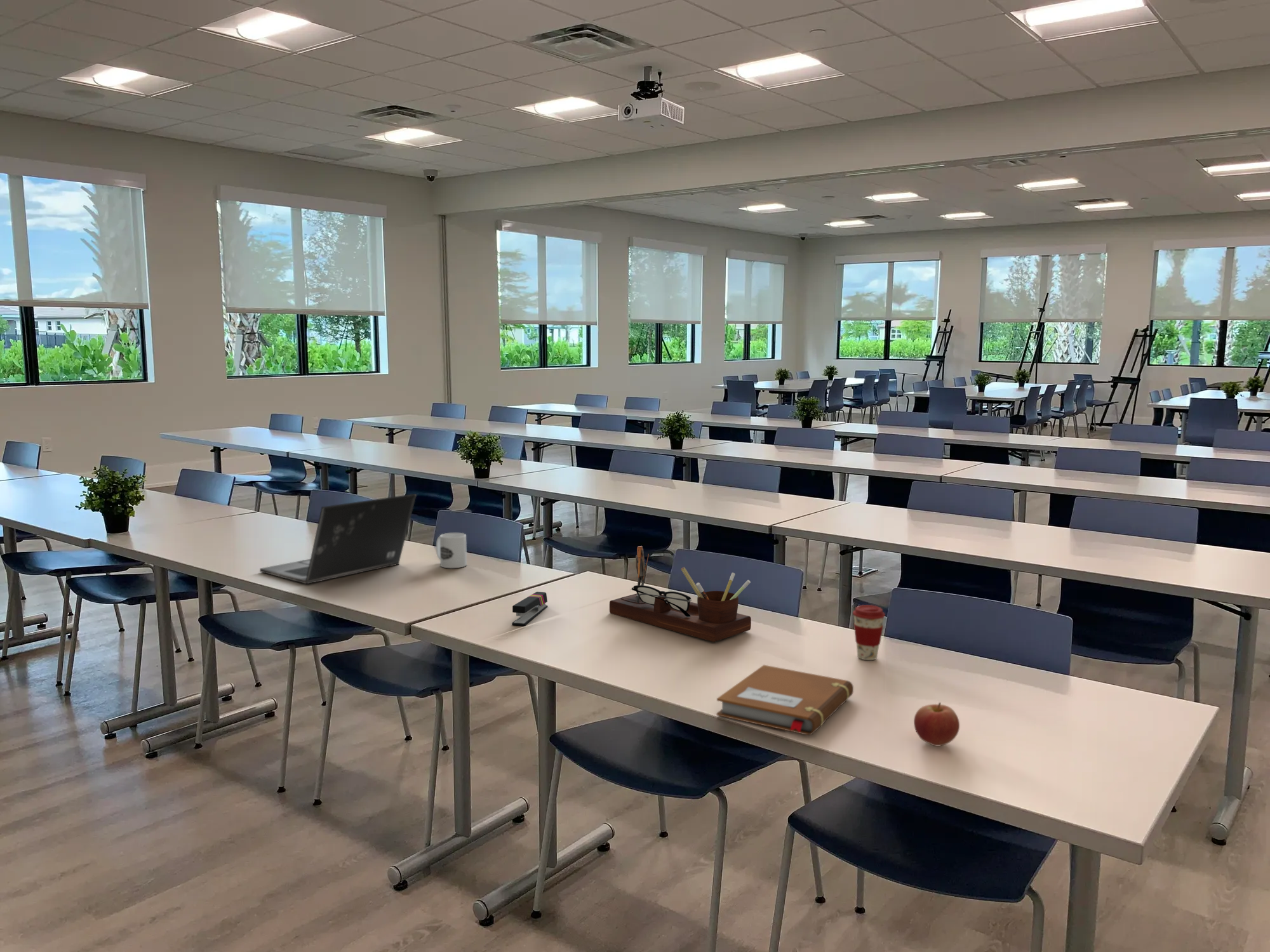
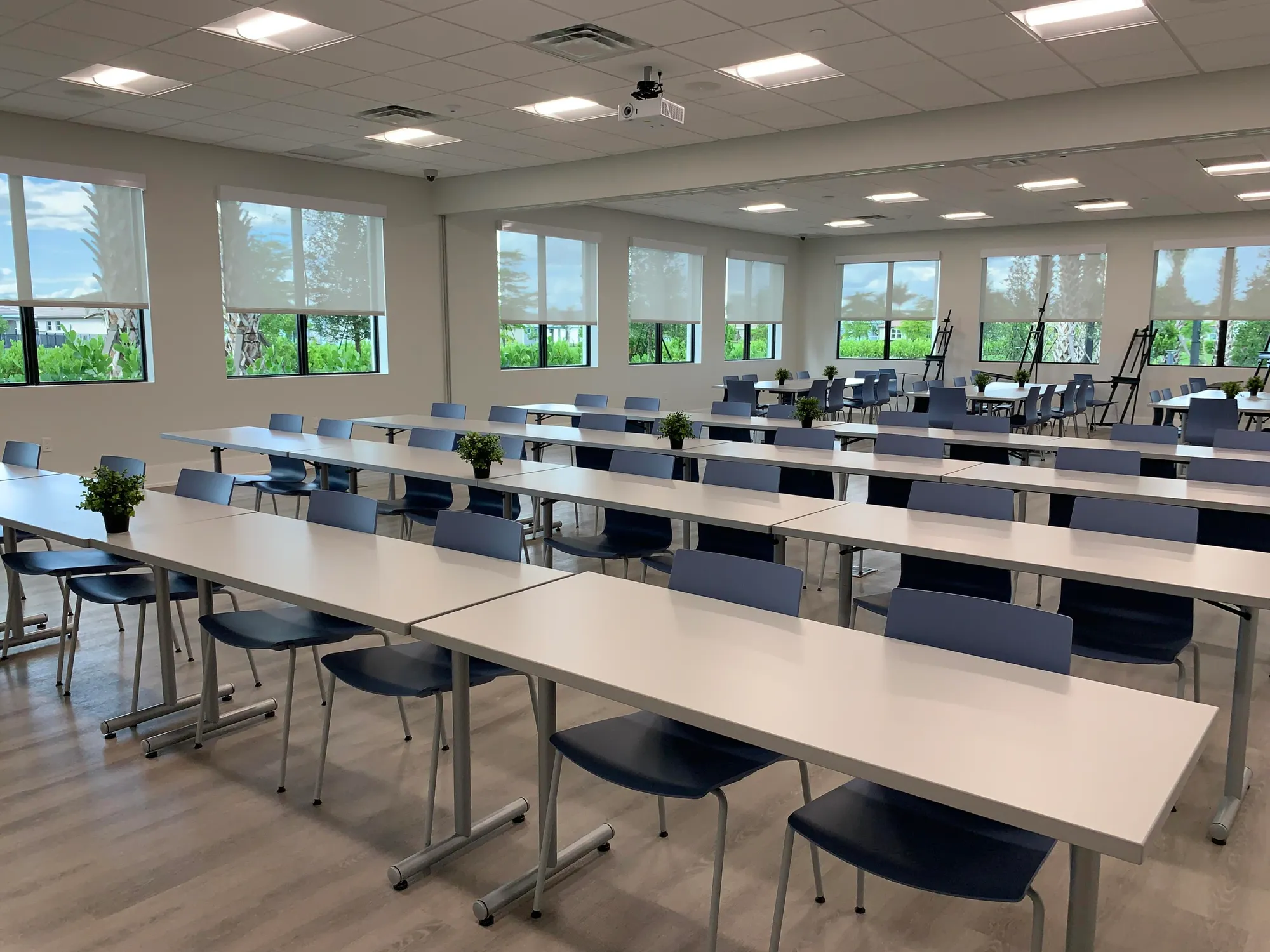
- apple (937, 722)
- laptop (338, 532)
- stapler (530, 606)
- desk organizer (681, 593)
- mug (449, 549)
- notebook (785, 699)
- coffee cup (868, 633)
